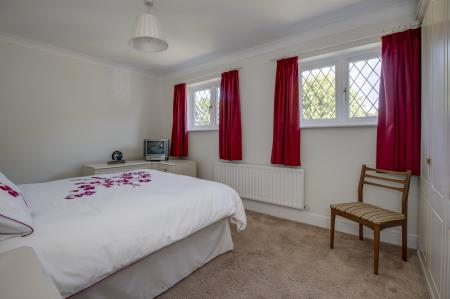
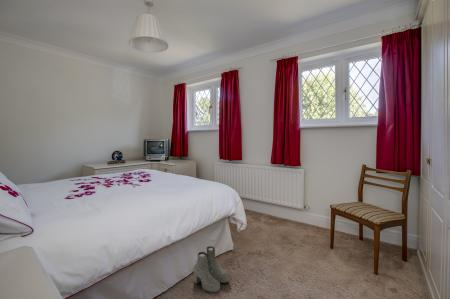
+ boots (211, 266)
